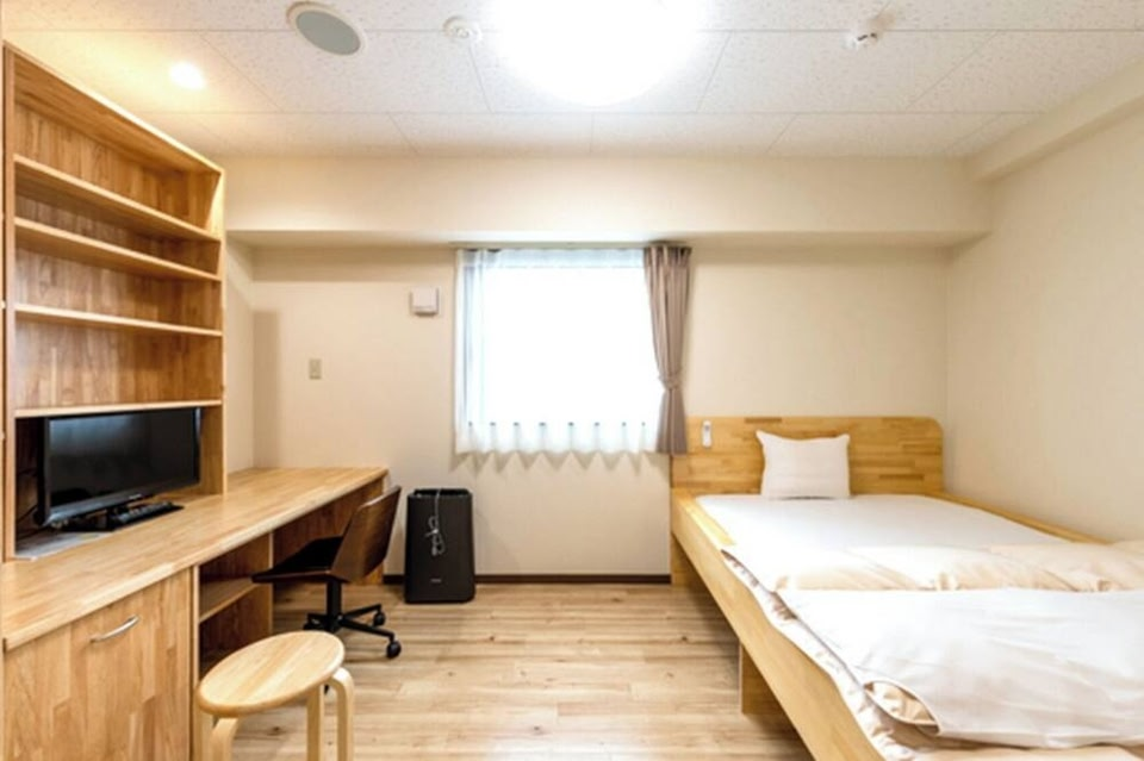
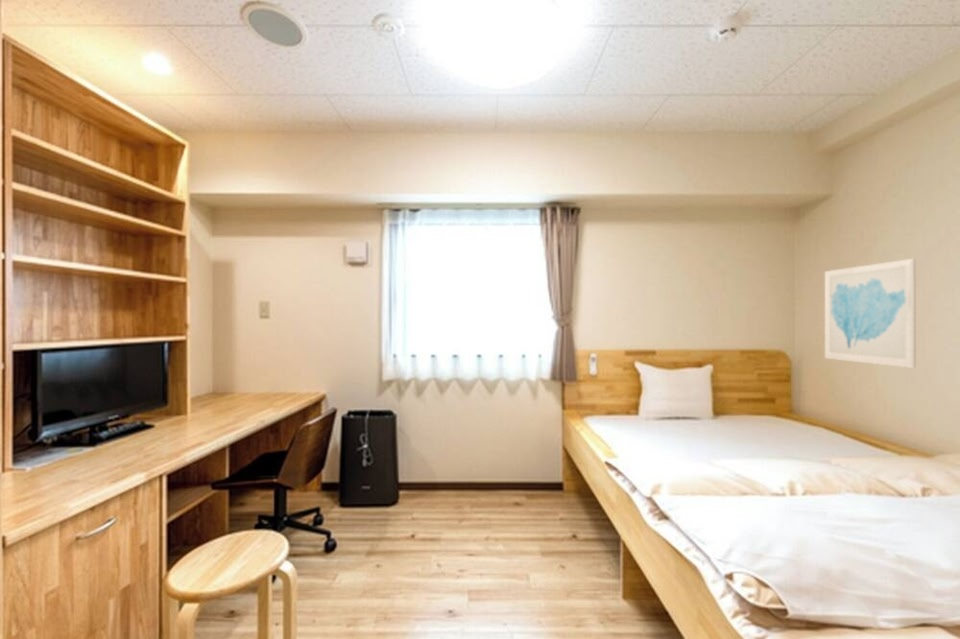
+ wall art (865, 314)
